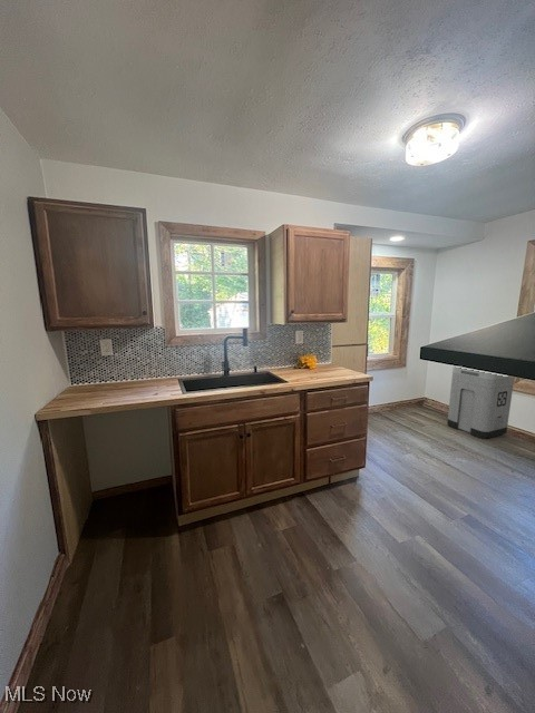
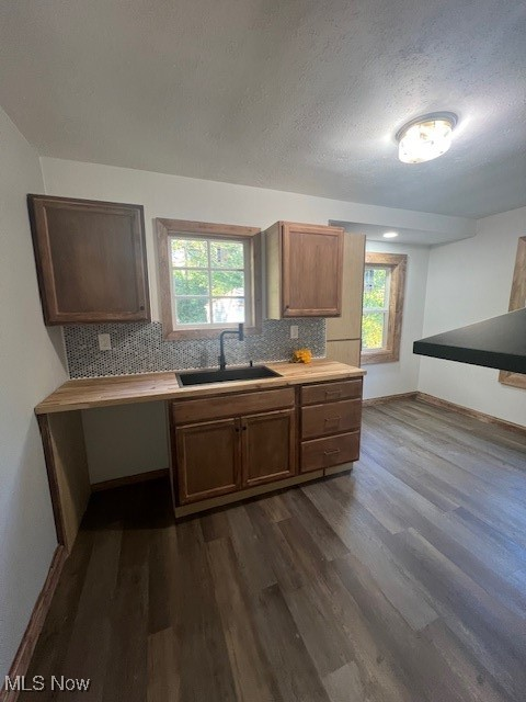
- trash can (478, 399)
